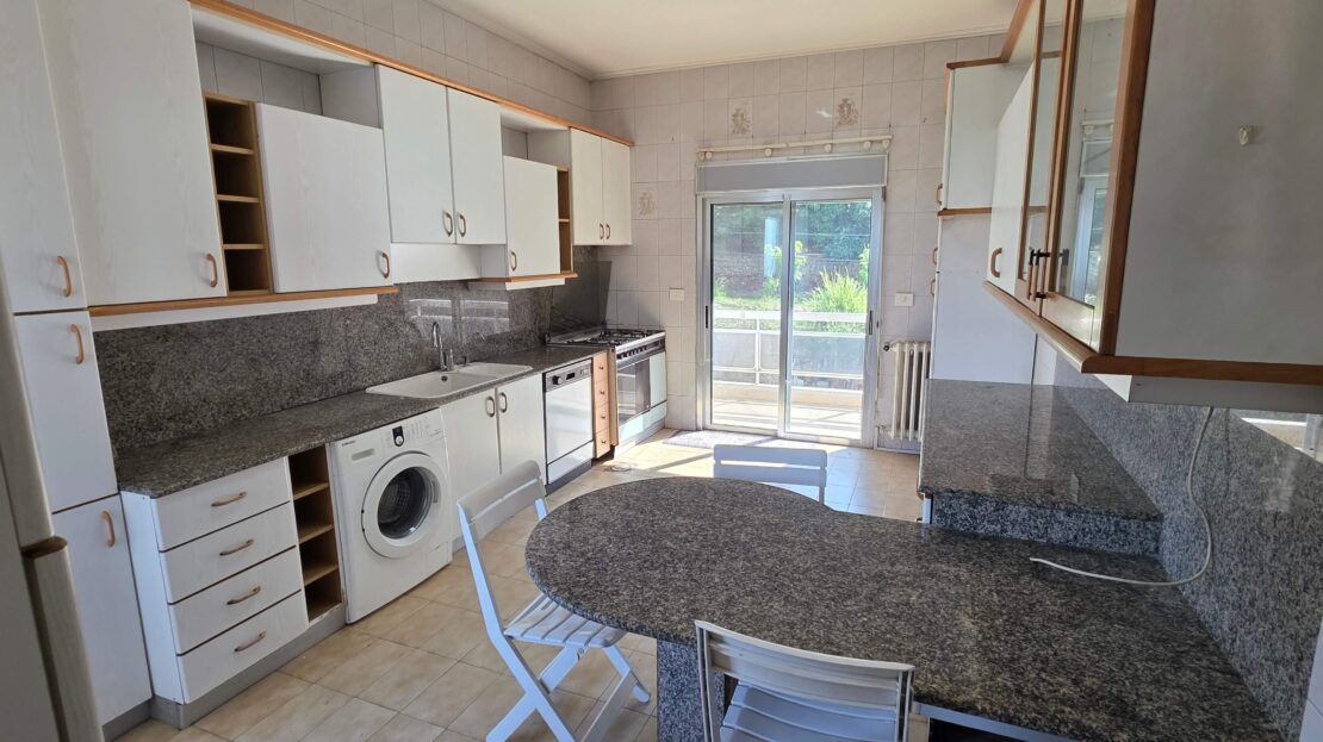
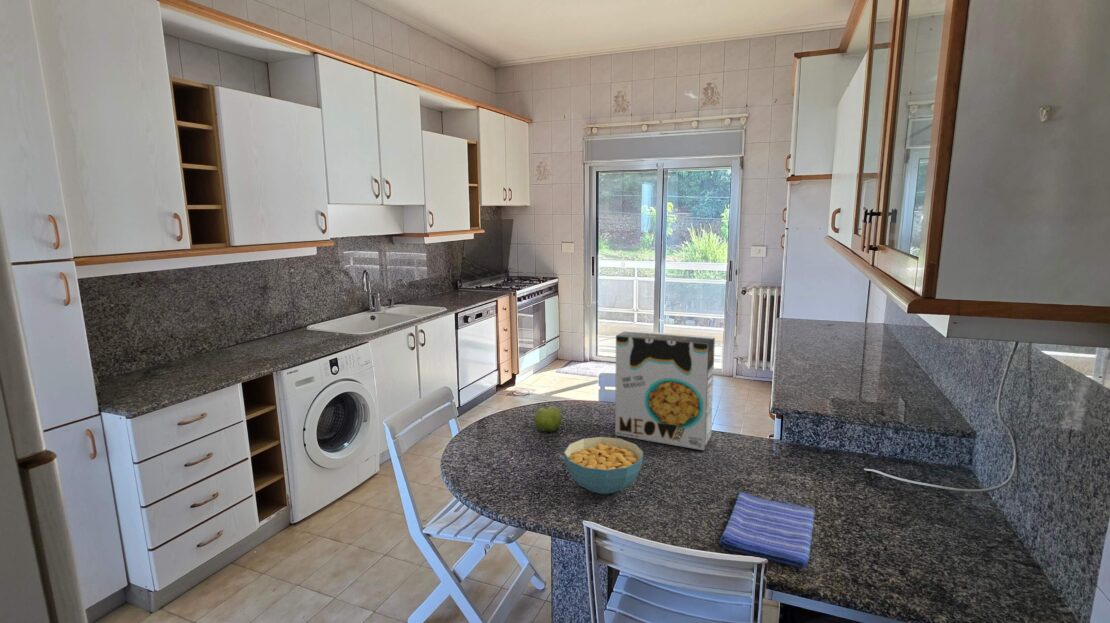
+ cereal bowl (603, 470)
+ dish towel (768, 525)
+ fruit (548, 417)
+ cereal box (663, 387)
